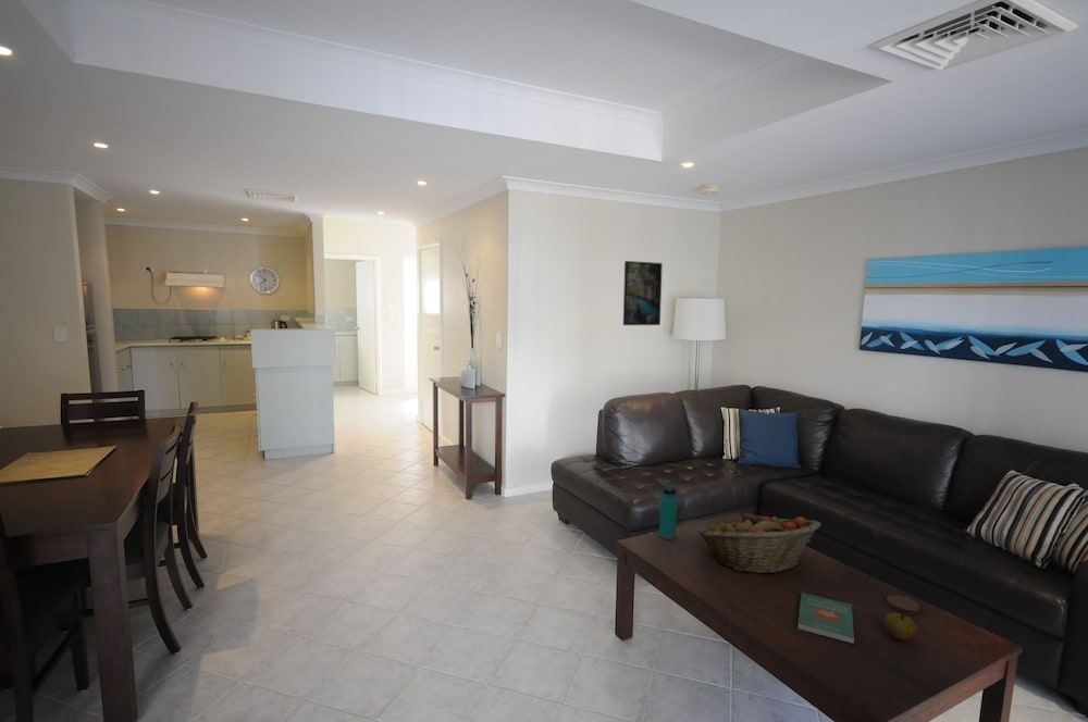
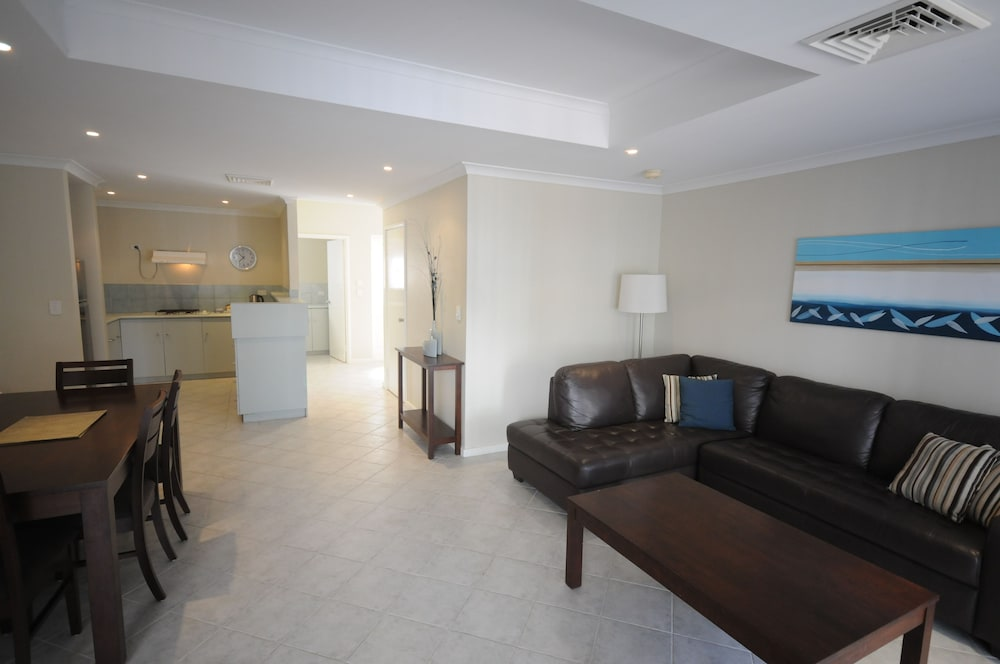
- apple (900, 626)
- fruit basket (757, 536)
- water bottle (668, 509)
- book (825, 615)
- coaster (902, 603)
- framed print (642, 294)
